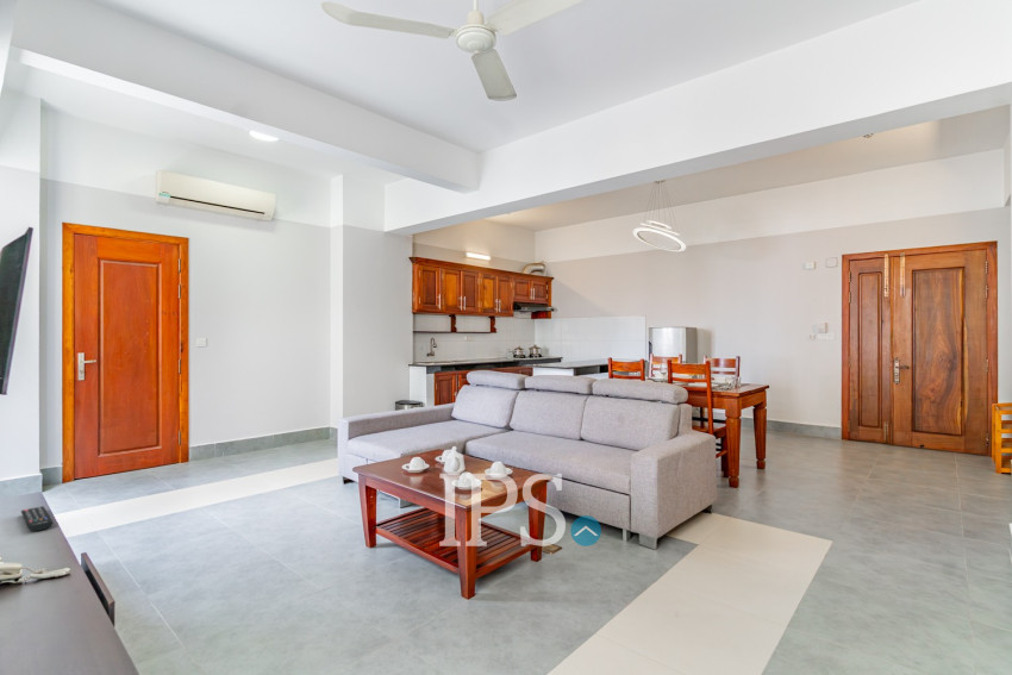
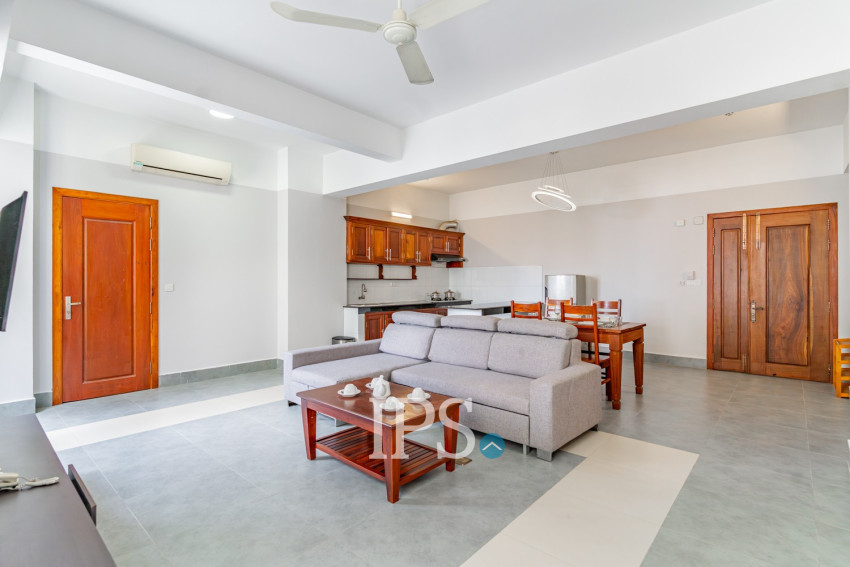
- remote control (36, 518)
